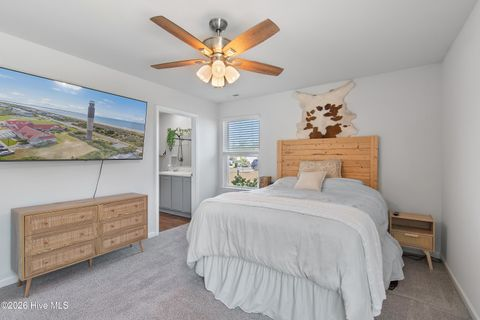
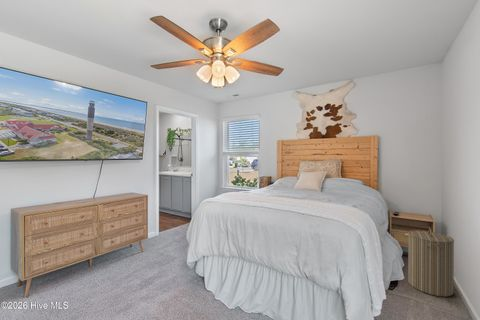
+ laundry hamper (429, 257)
